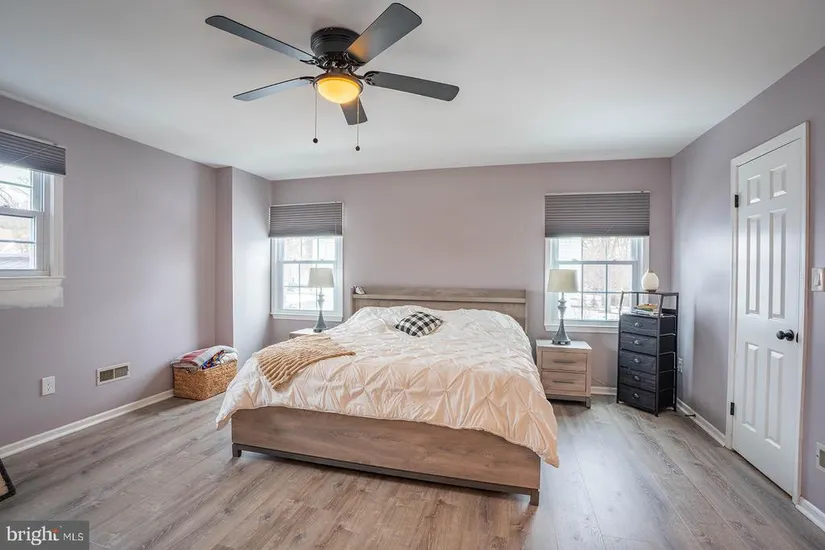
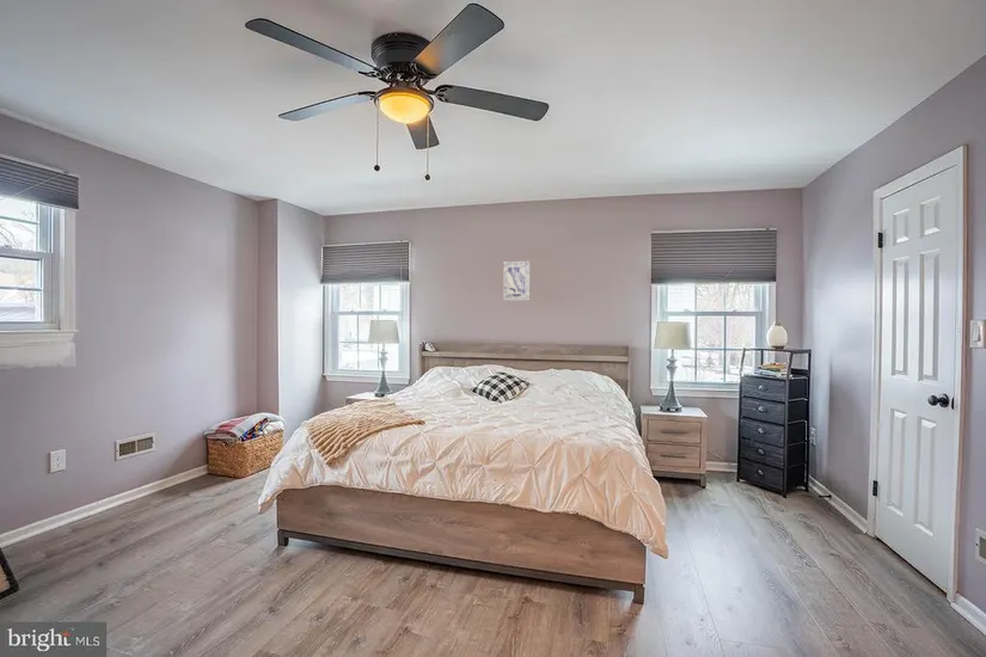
+ wall art (516, 281)
